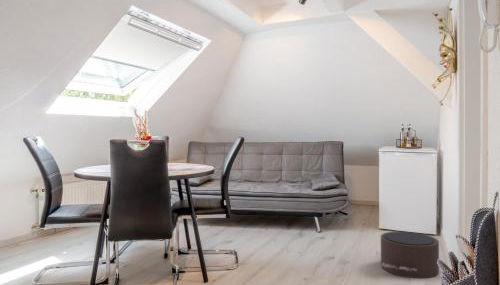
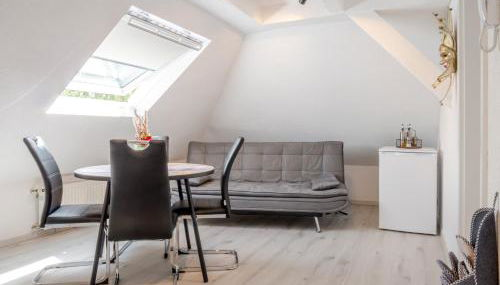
- pouf (404, 251)
